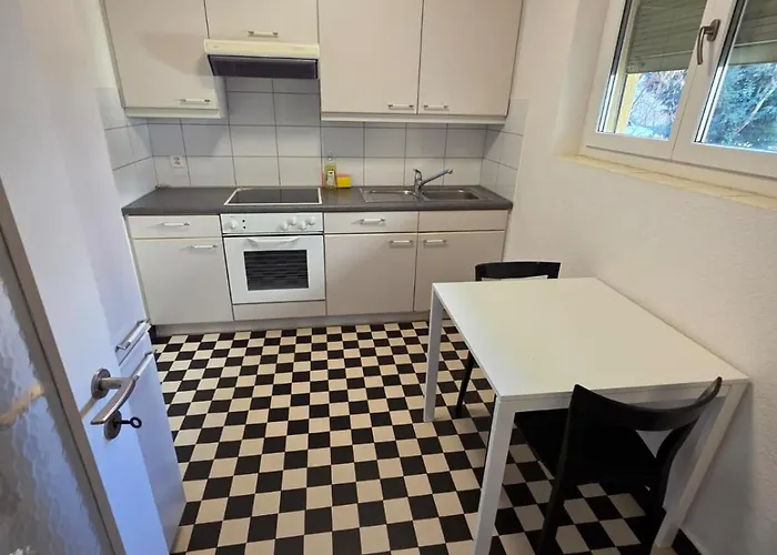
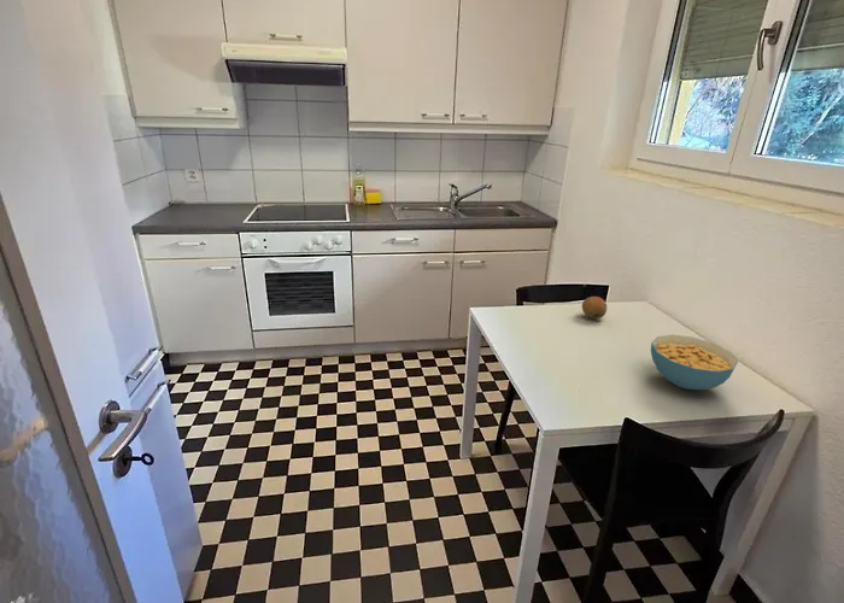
+ cereal bowl (688, 367)
+ fruit (594, 308)
